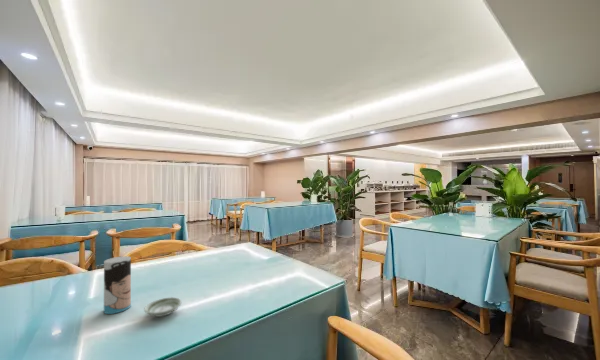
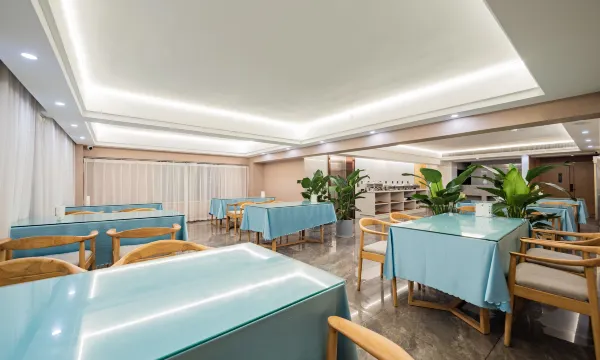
- saucer (163, 308)
- cup (117, 283)
